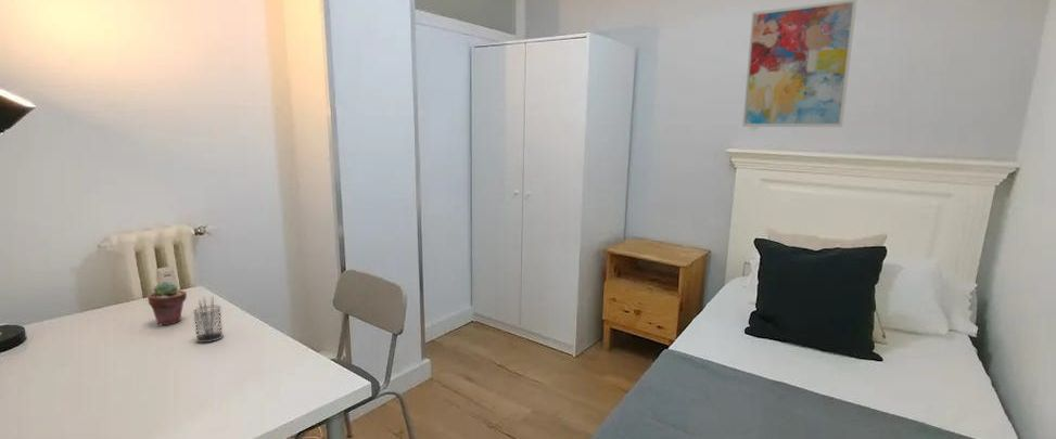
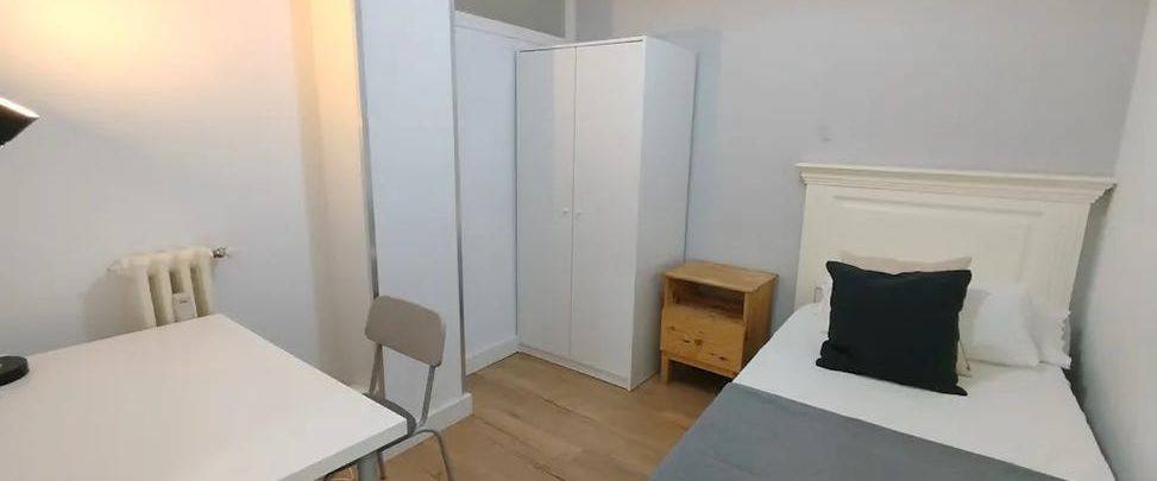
- potted succulent (167, 301)
- pencil holder (207, 317)
- wall art (796, 67)
